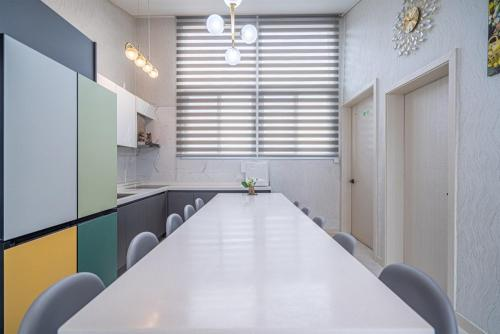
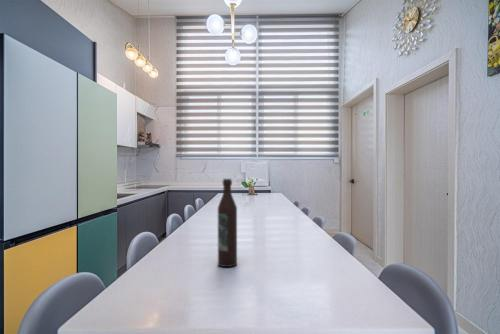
+ wine bottle (227, 221)
